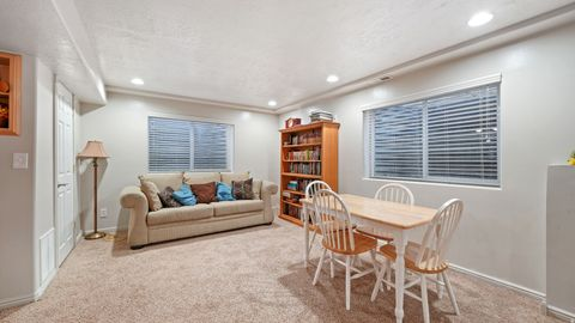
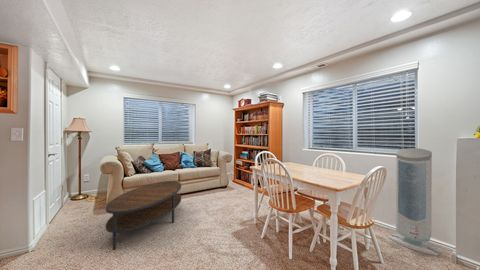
+ coffee table (150, 206)
+ air purifier (413, 196)
